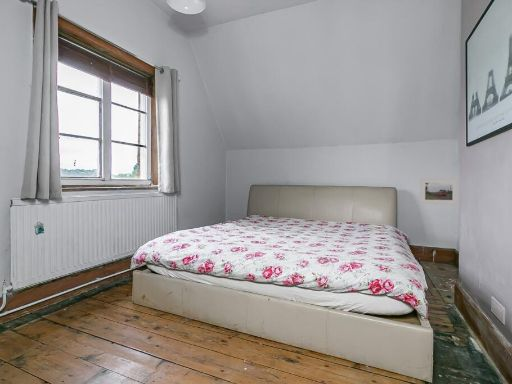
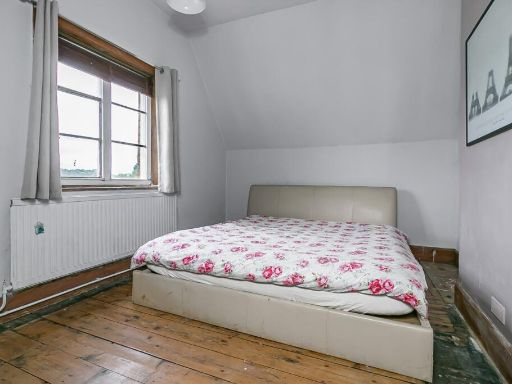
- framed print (438, 191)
